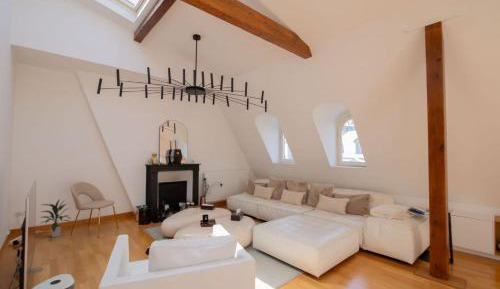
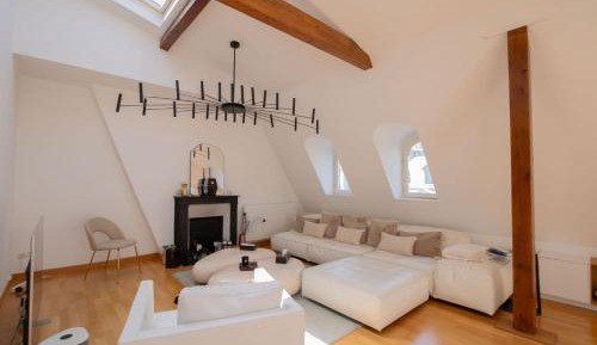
- indoor plant (54, 217)
